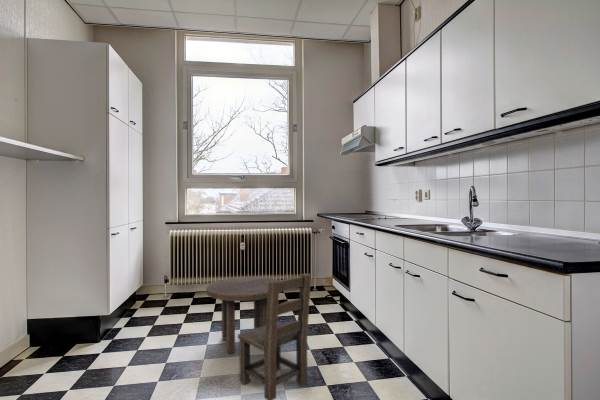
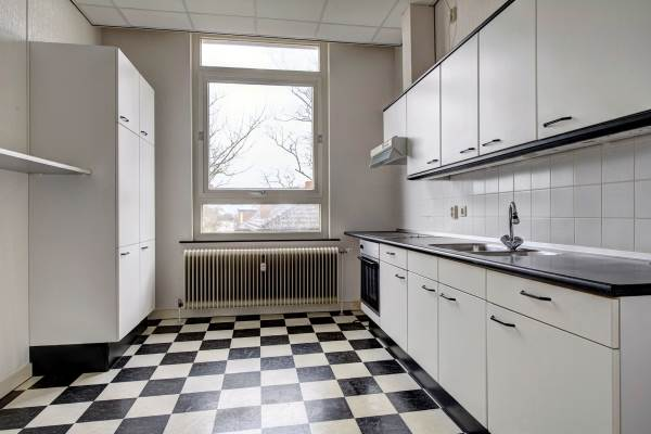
- dining table (254, 311)
